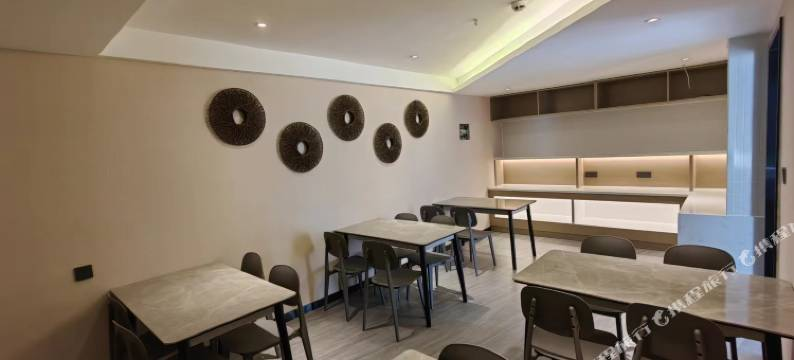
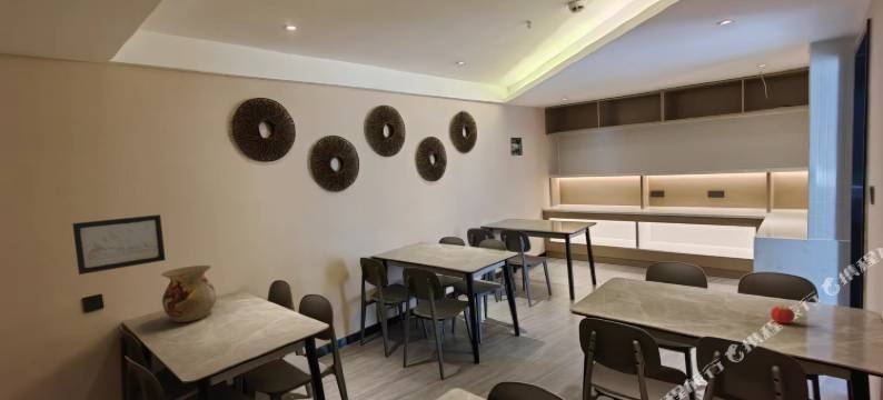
+ wall art (121, 242)
+ fruit (782, 313)
+ vase (189, 293)
